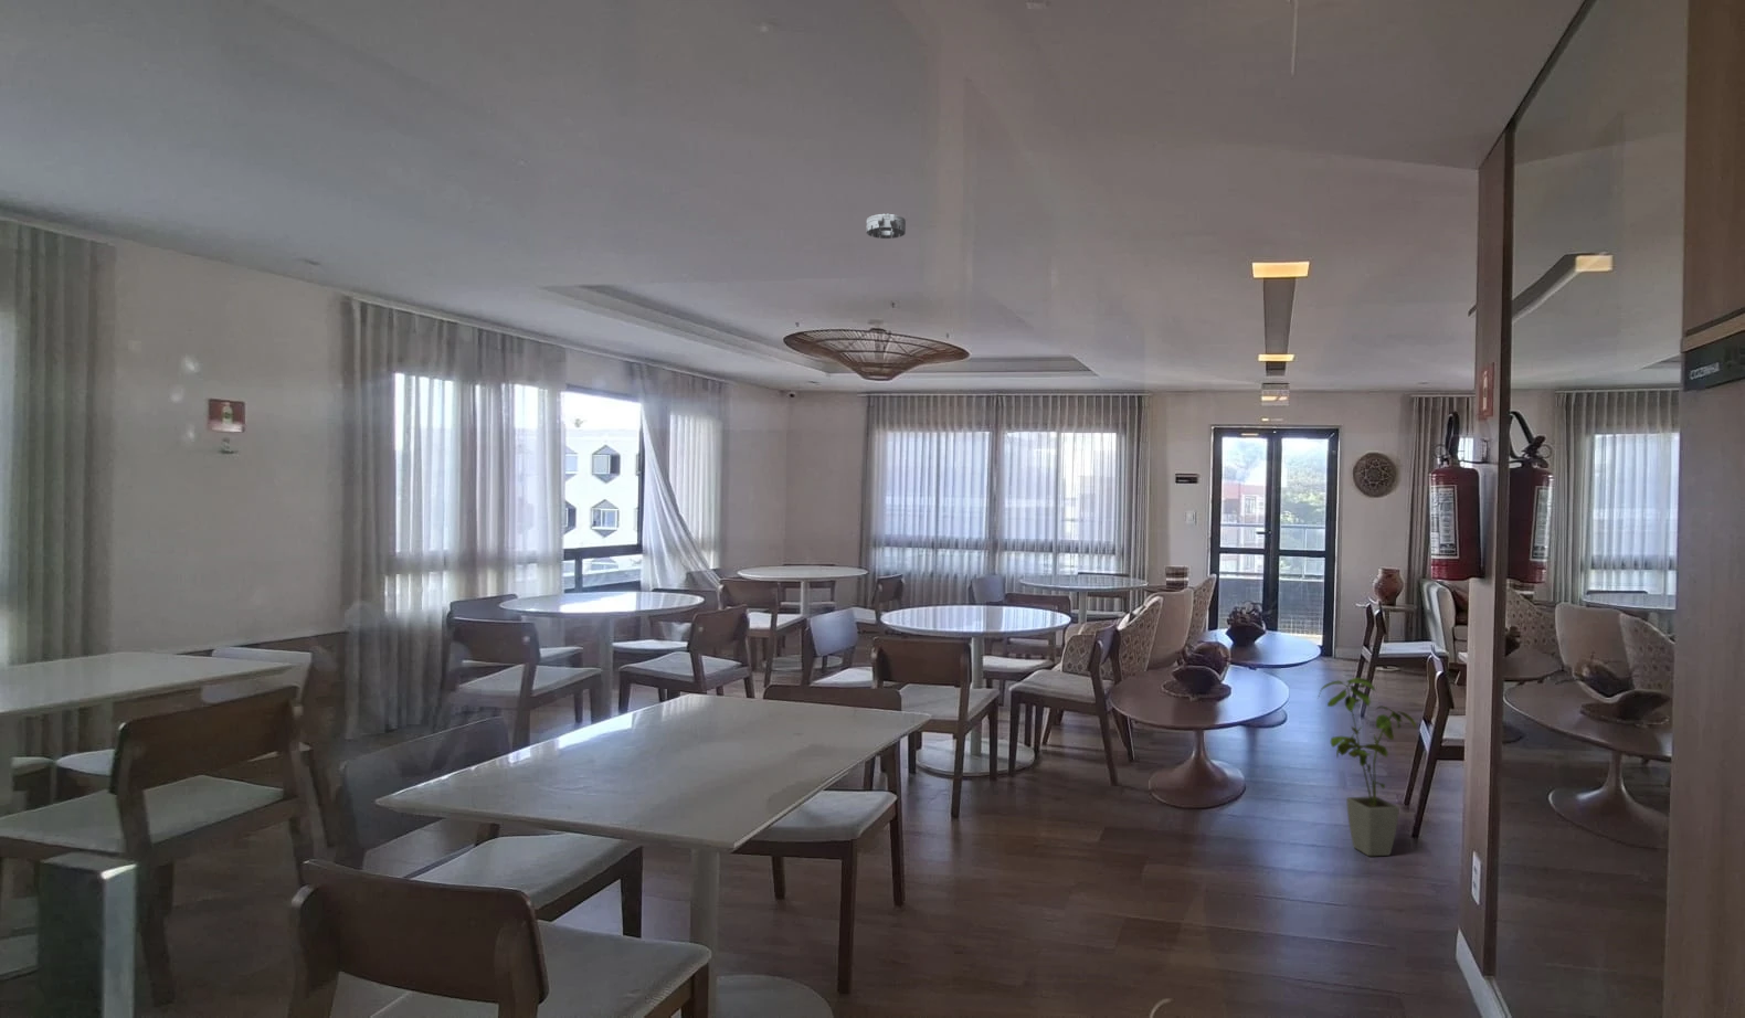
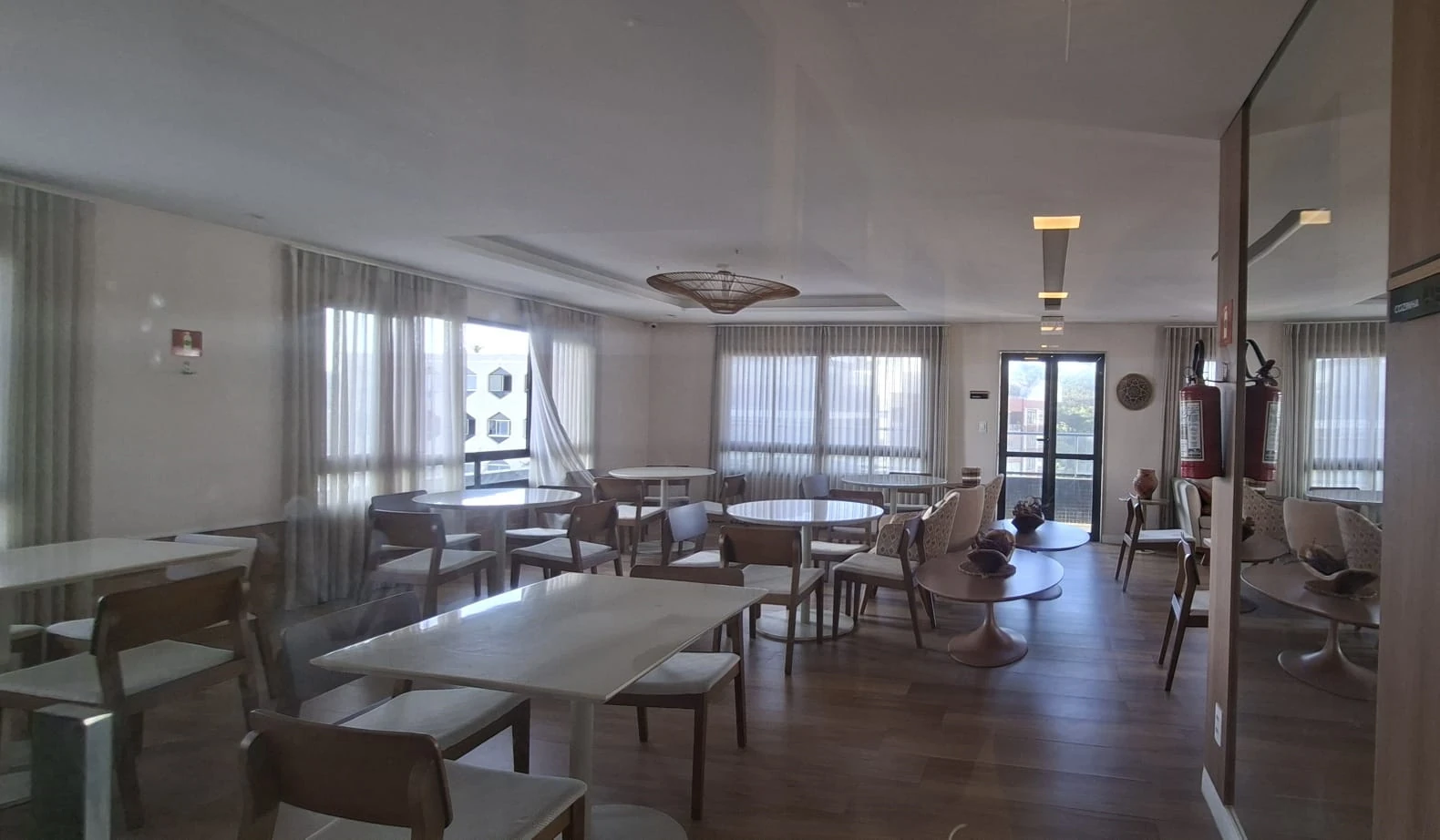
- house plant (1360, 764)
- smoke detector (886, 225)
